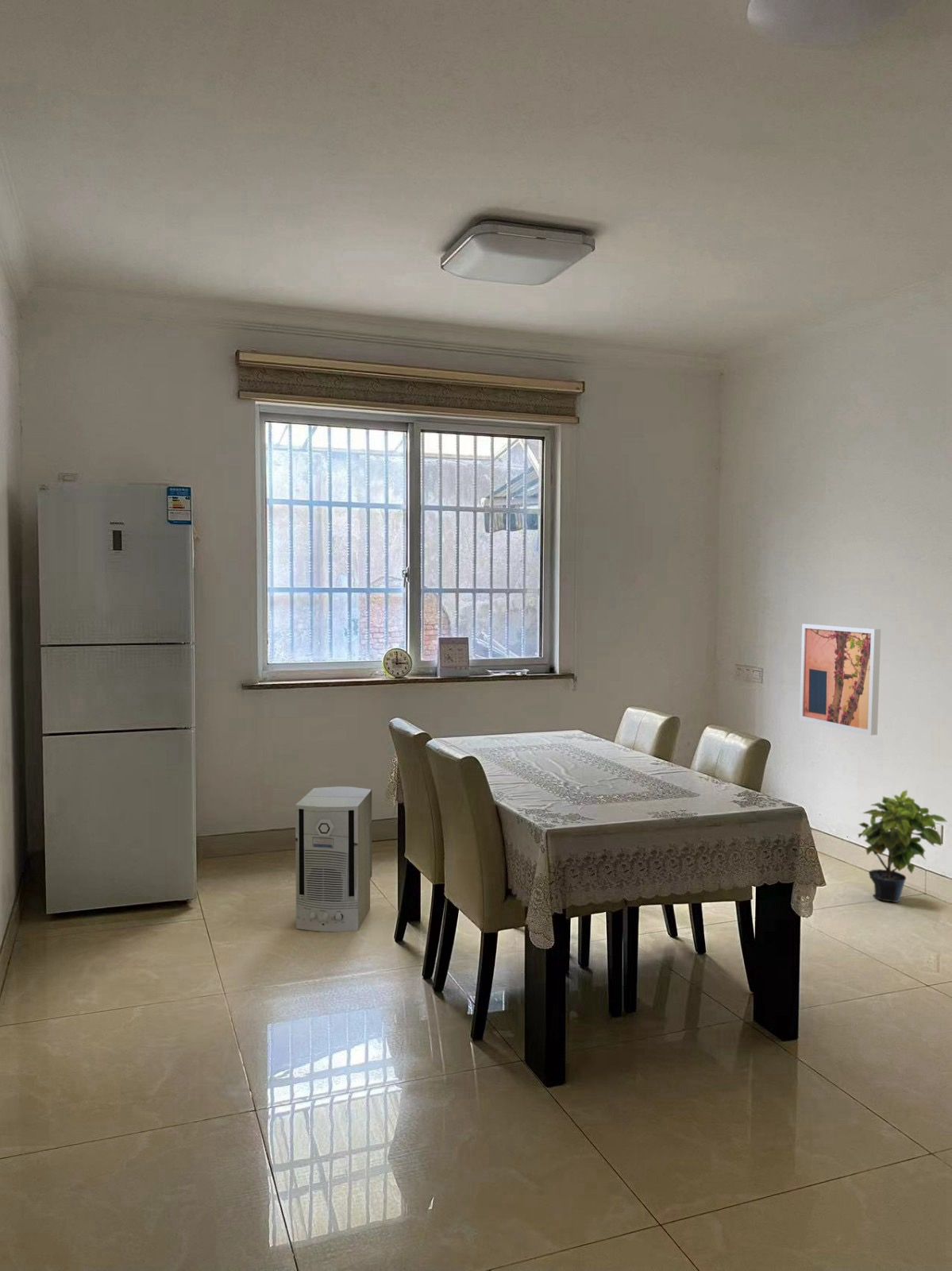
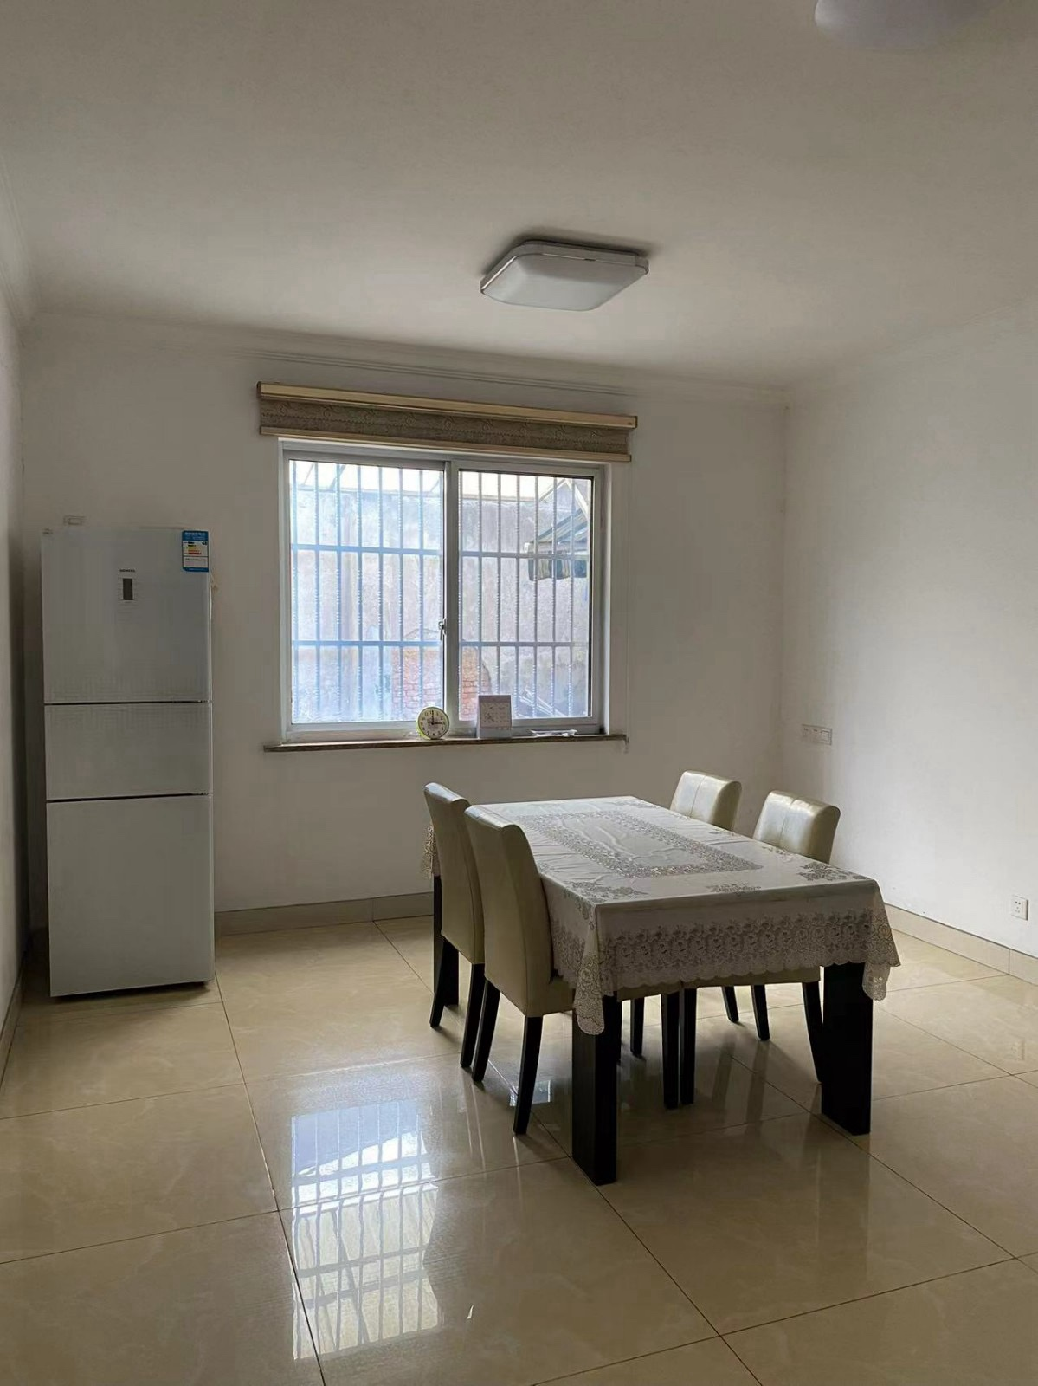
- air purifier (335, 856)
- wall art (838, 677)
- potted plant (894, 845)
